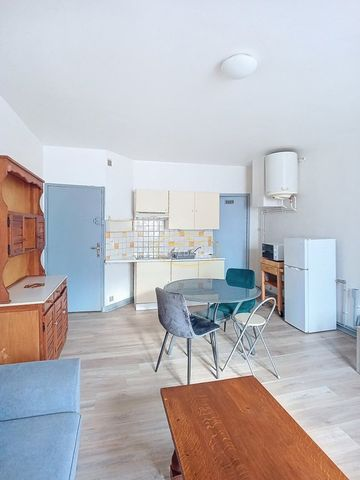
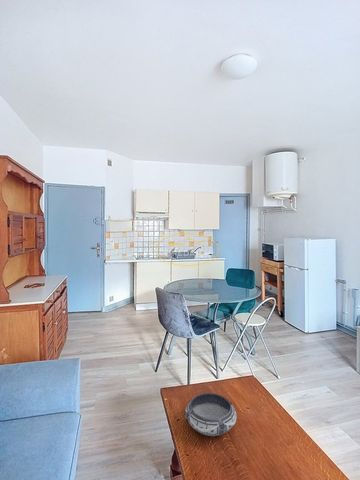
+ bowl (210, 415)
